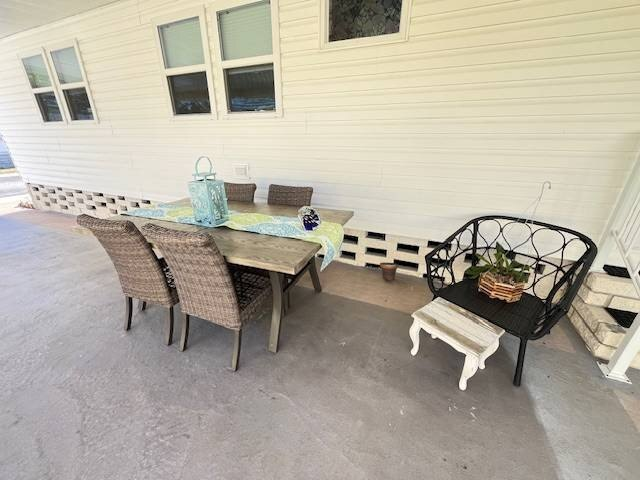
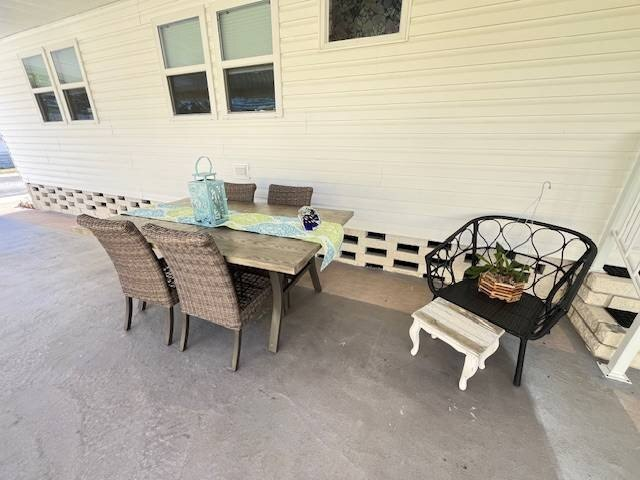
- planter pot (383, 271)
